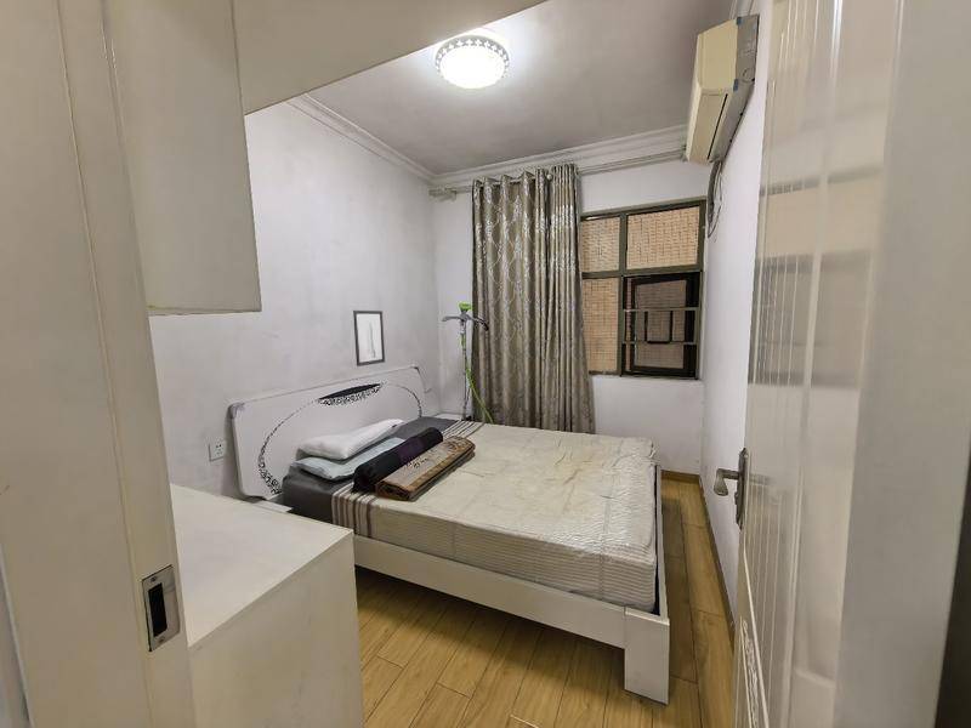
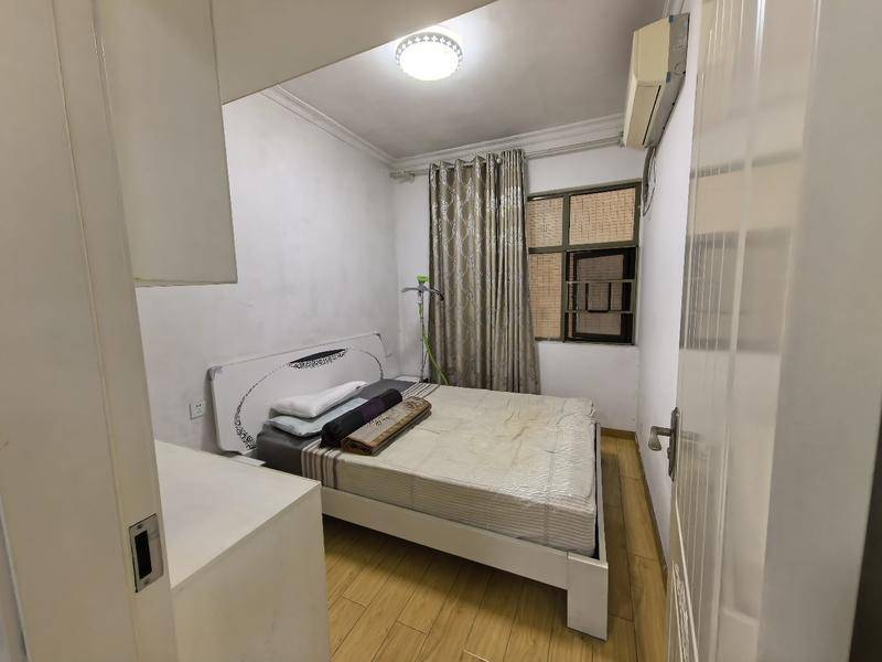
- wall art (369, 337)
